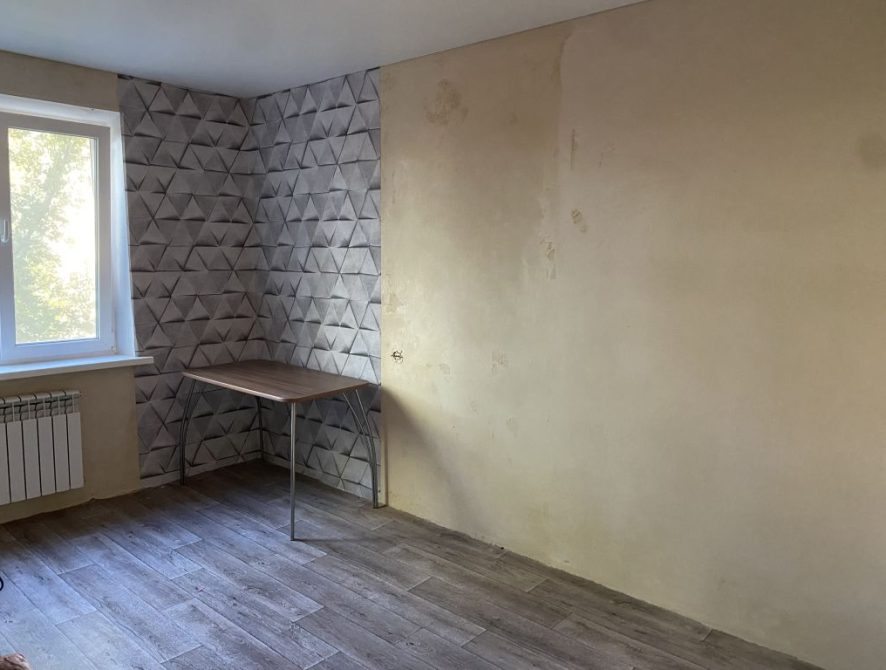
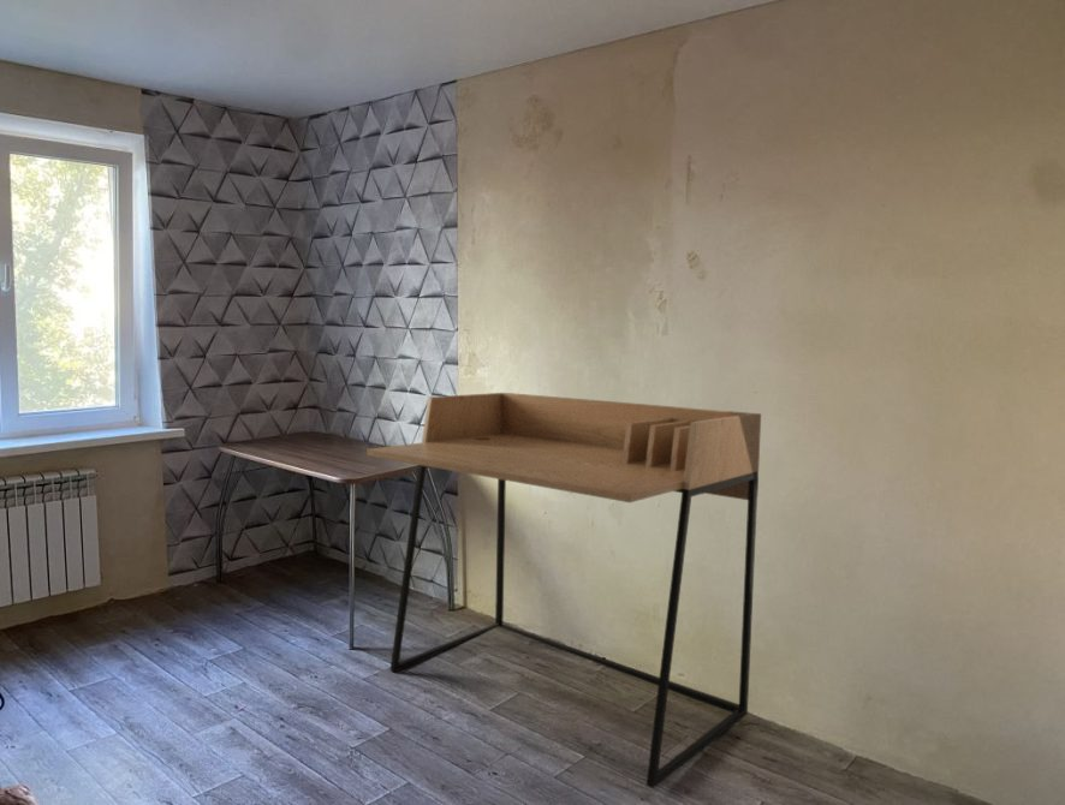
+ desk (504, 553)
